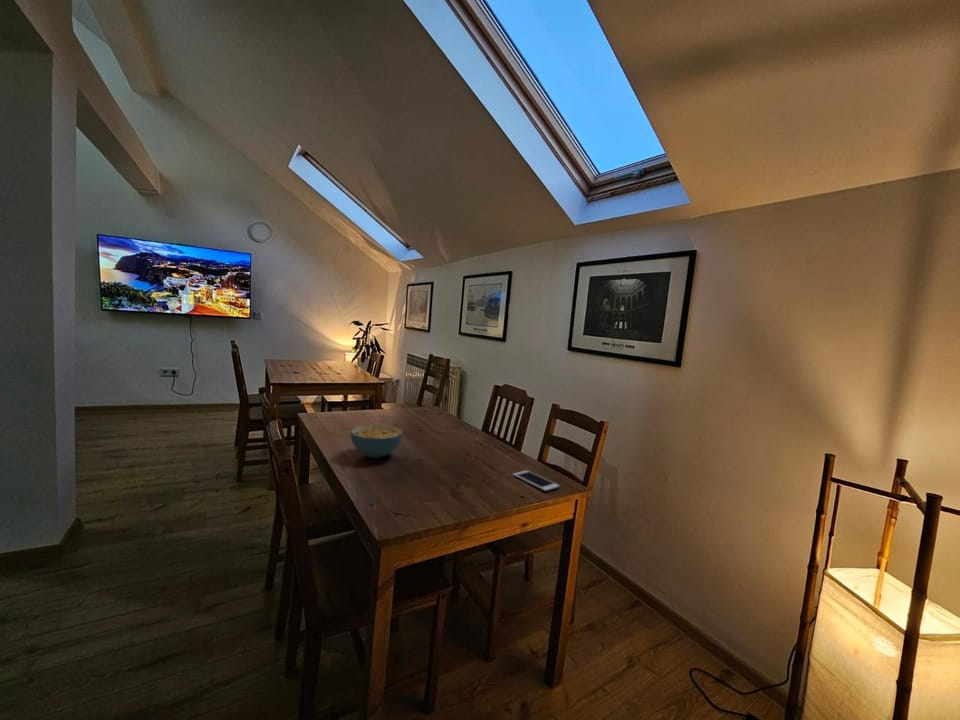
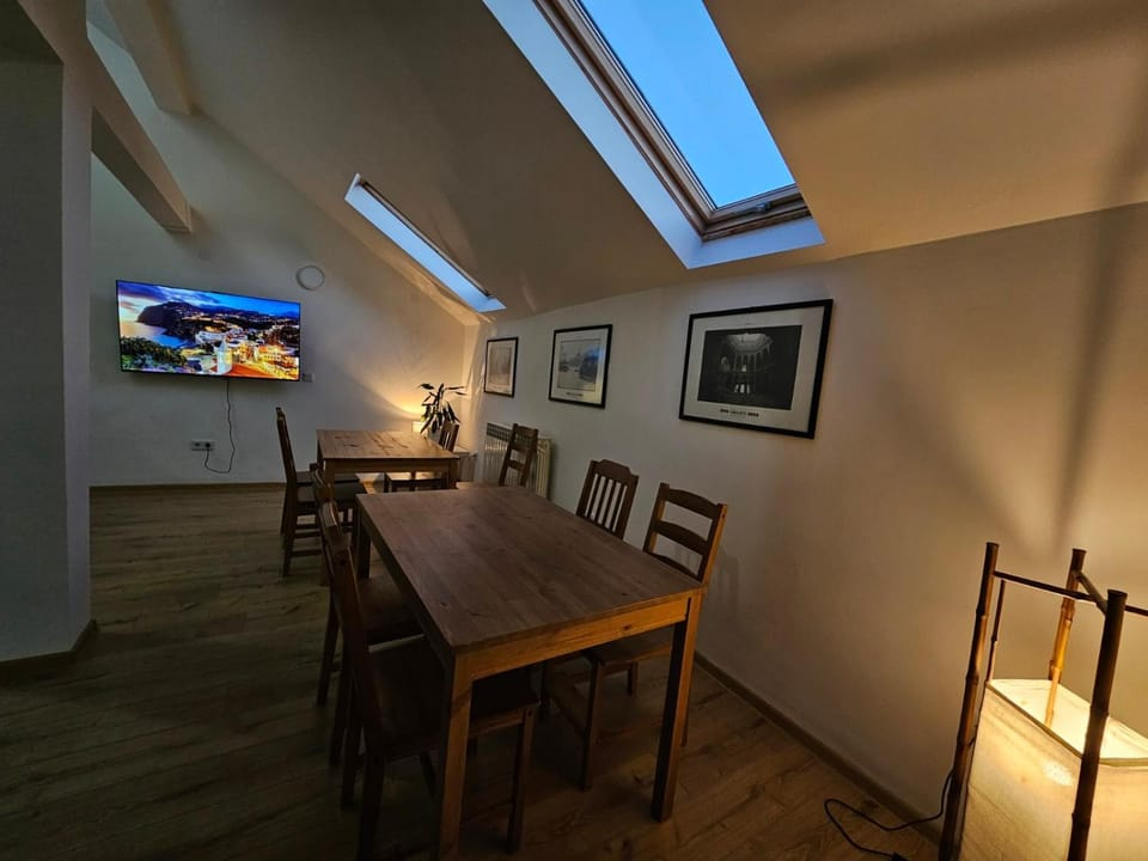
- cell phone (535, 480)
- cereal bowl (376, 443)
